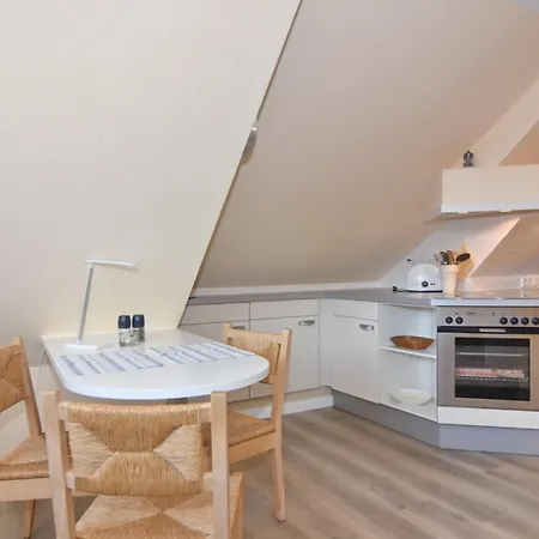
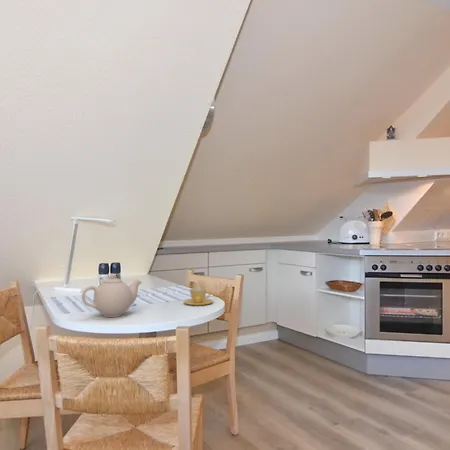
+ teapot (113, 294)
+ cup (198, 295)
